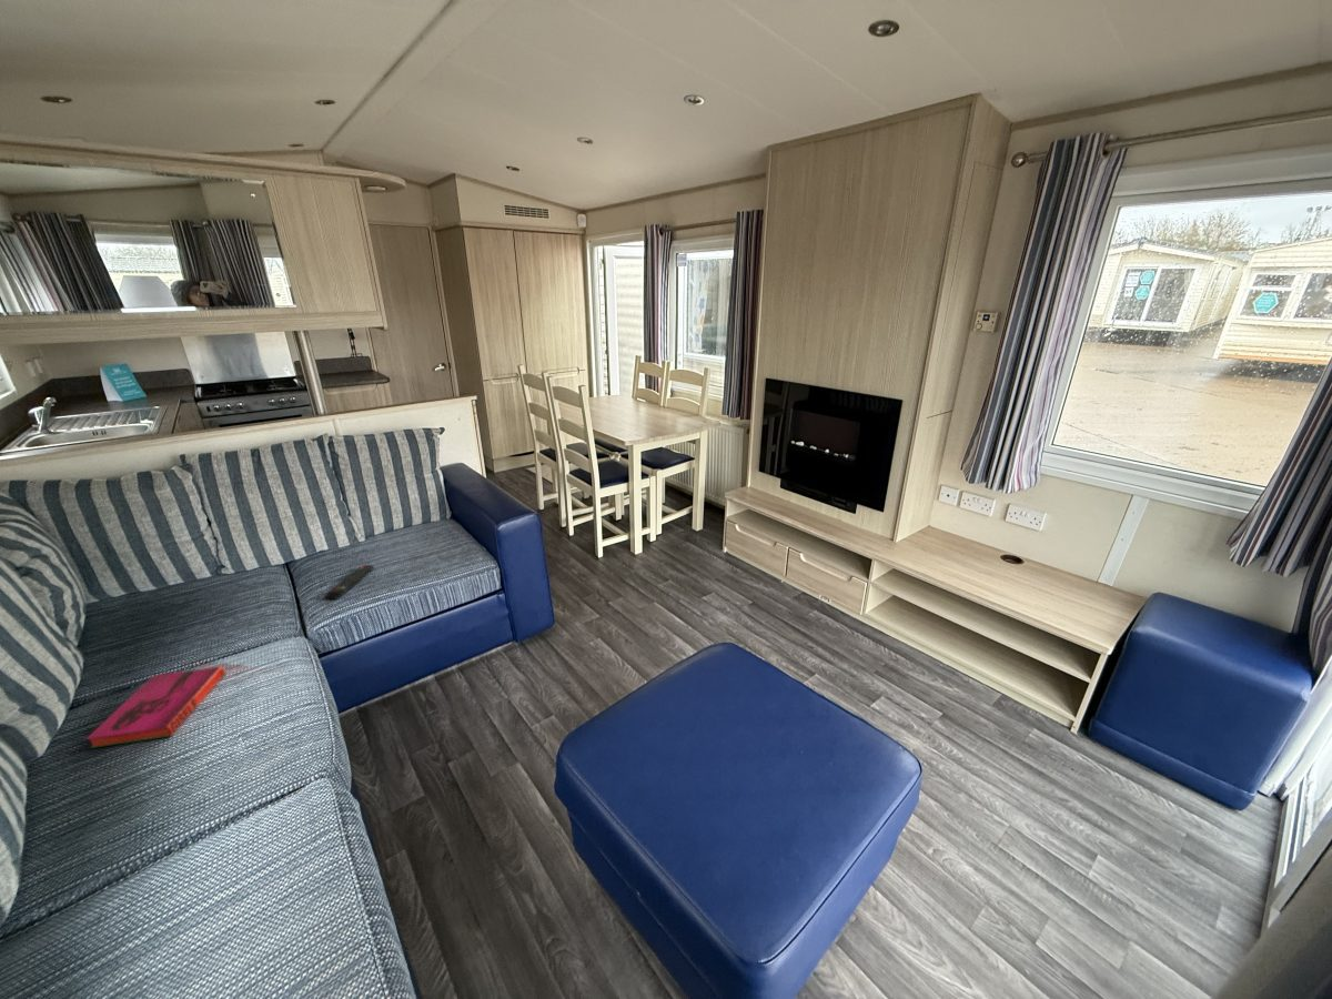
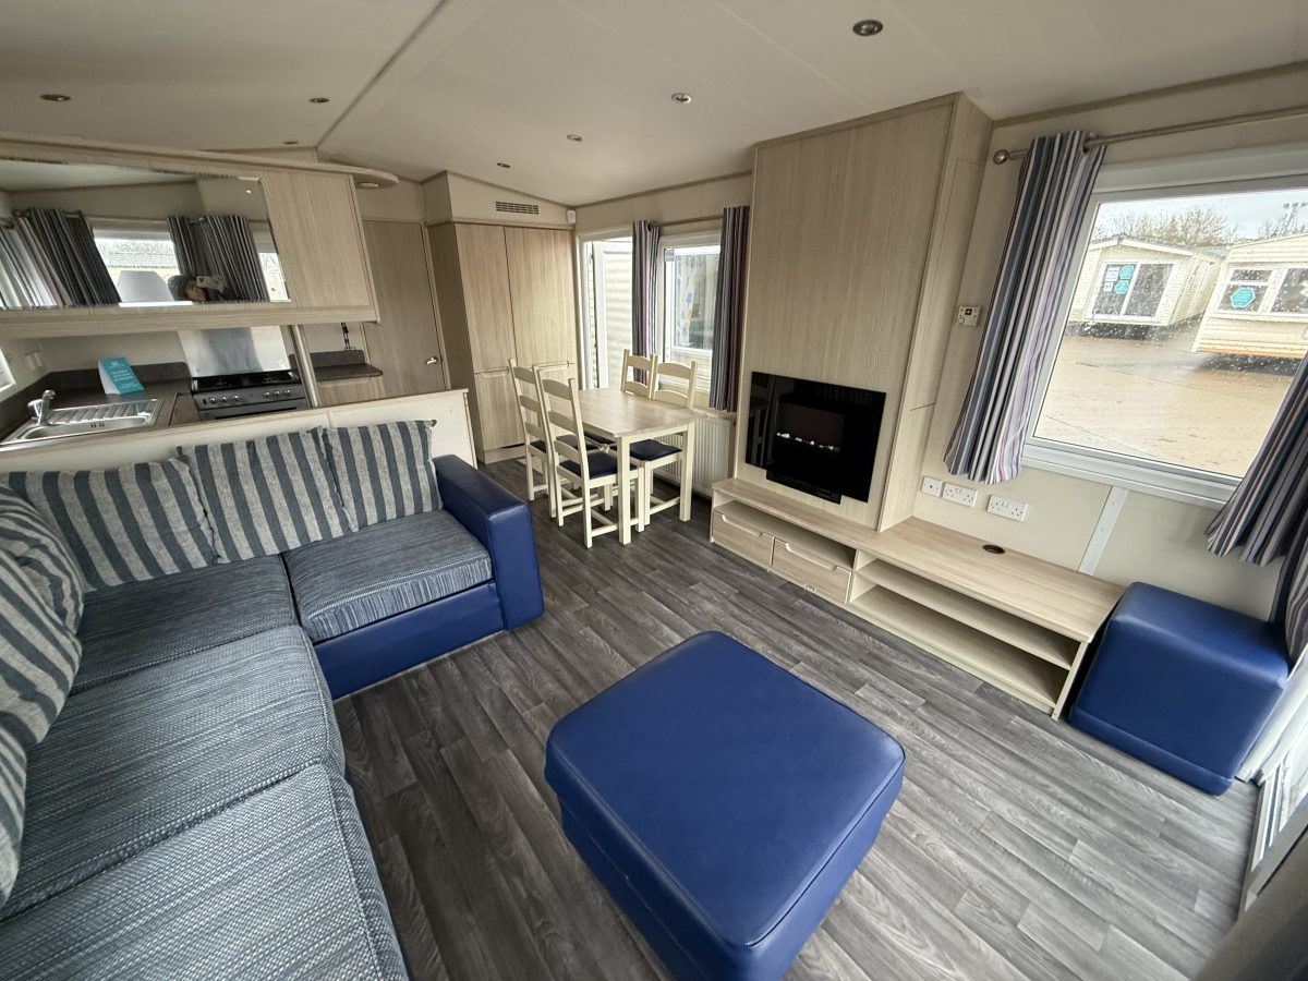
- remote control (351, 581)
- hardback book (162, 703)
